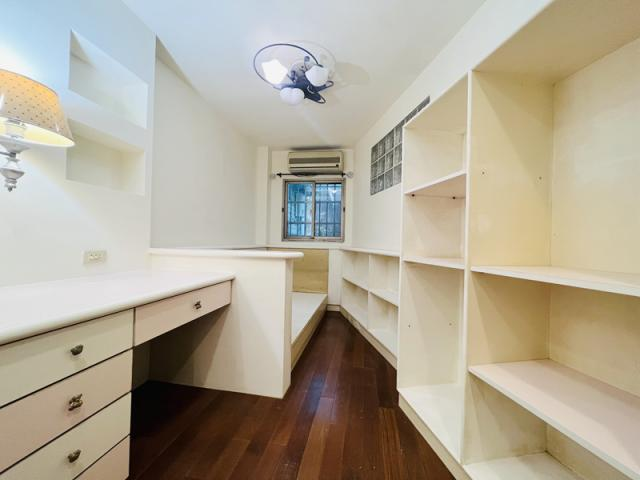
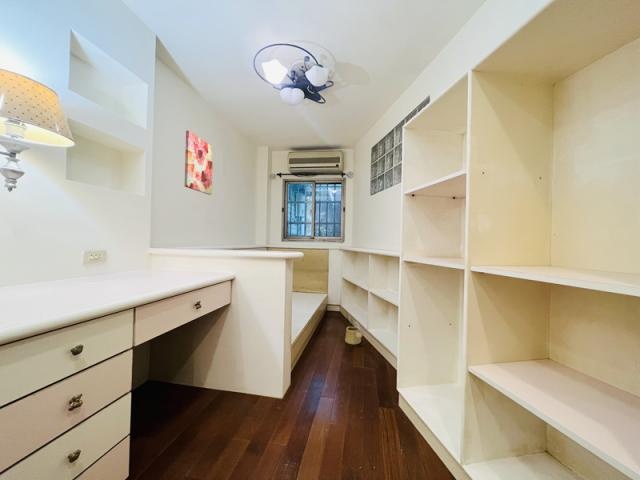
+ wall art (199, 165)
+ watering can (353, 335)
